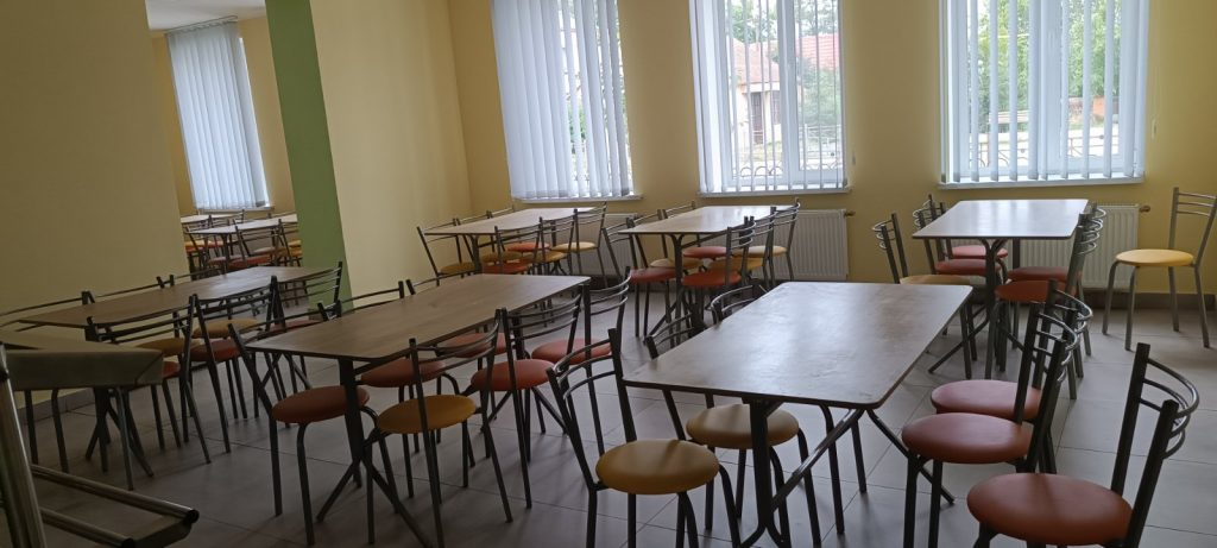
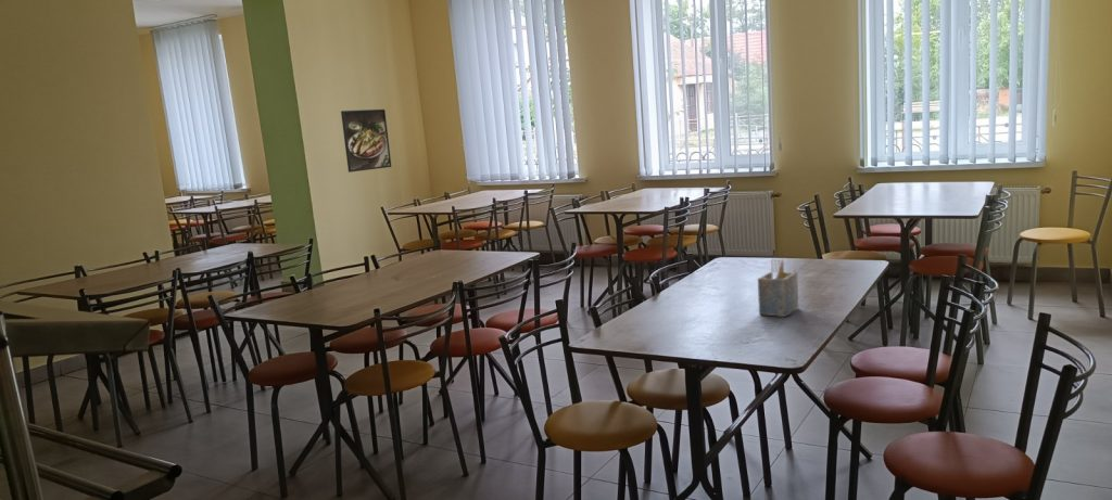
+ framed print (367, 140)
+ napkin holder (778, 286)
